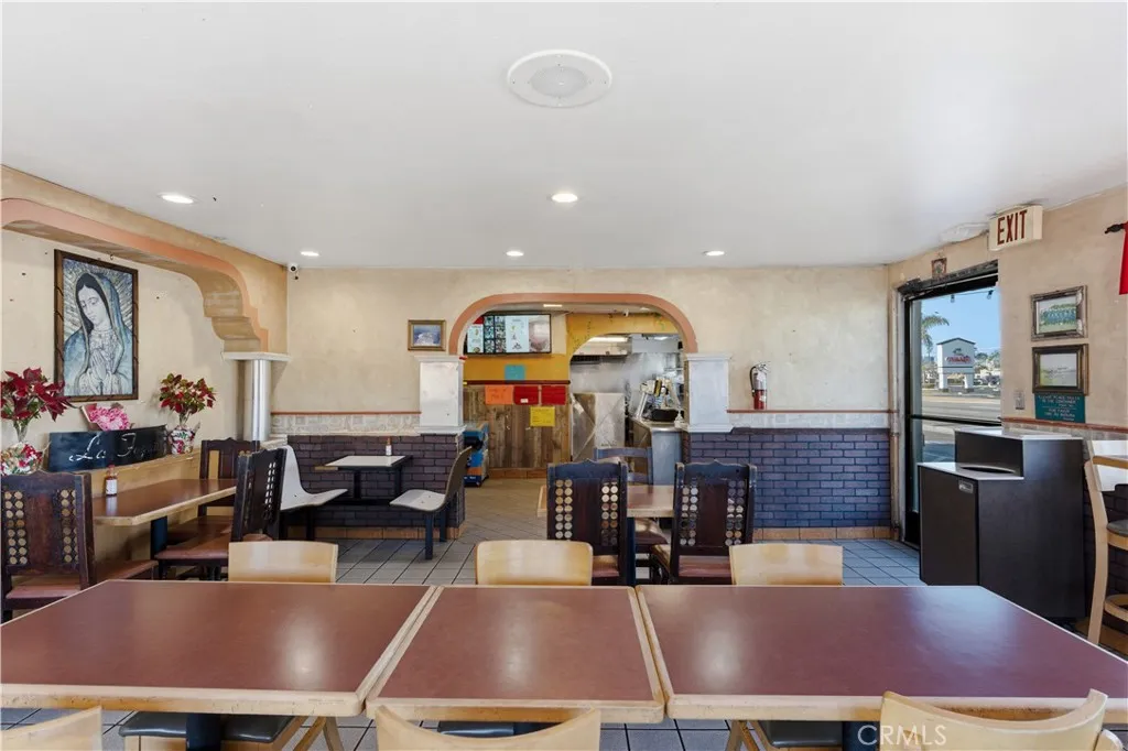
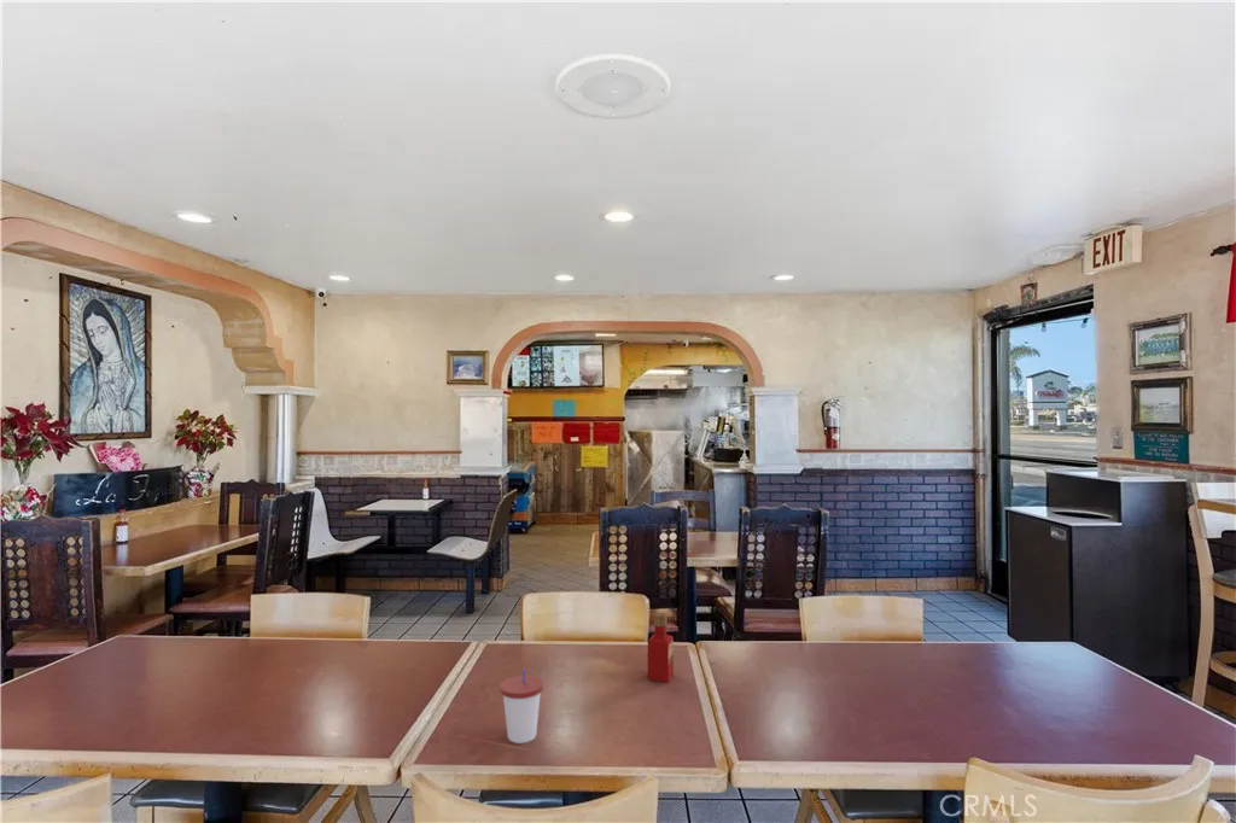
+ cup (521, 704)
+ tabasco sauce (660, 644)
